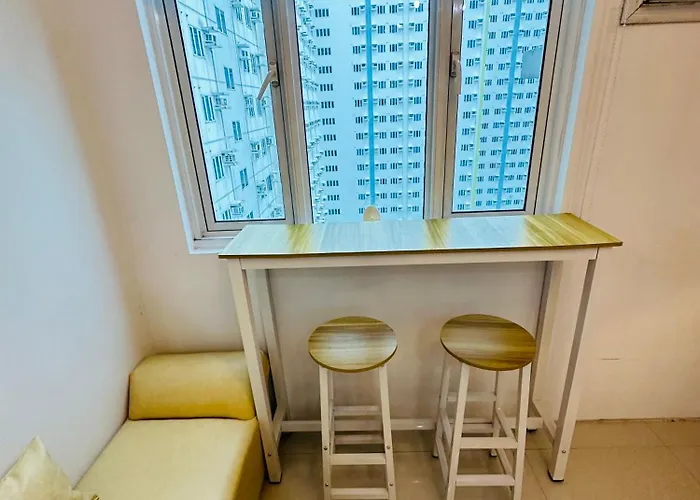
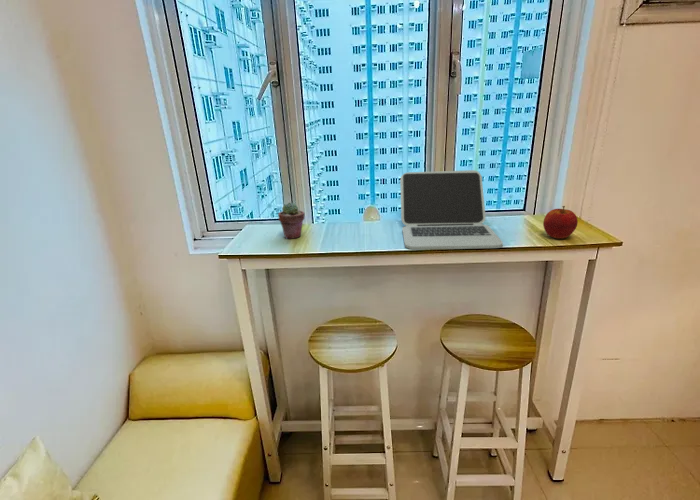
+ apple (560, 221)
+ potted succulent (291, 219)
+ laptop (446, 206)
